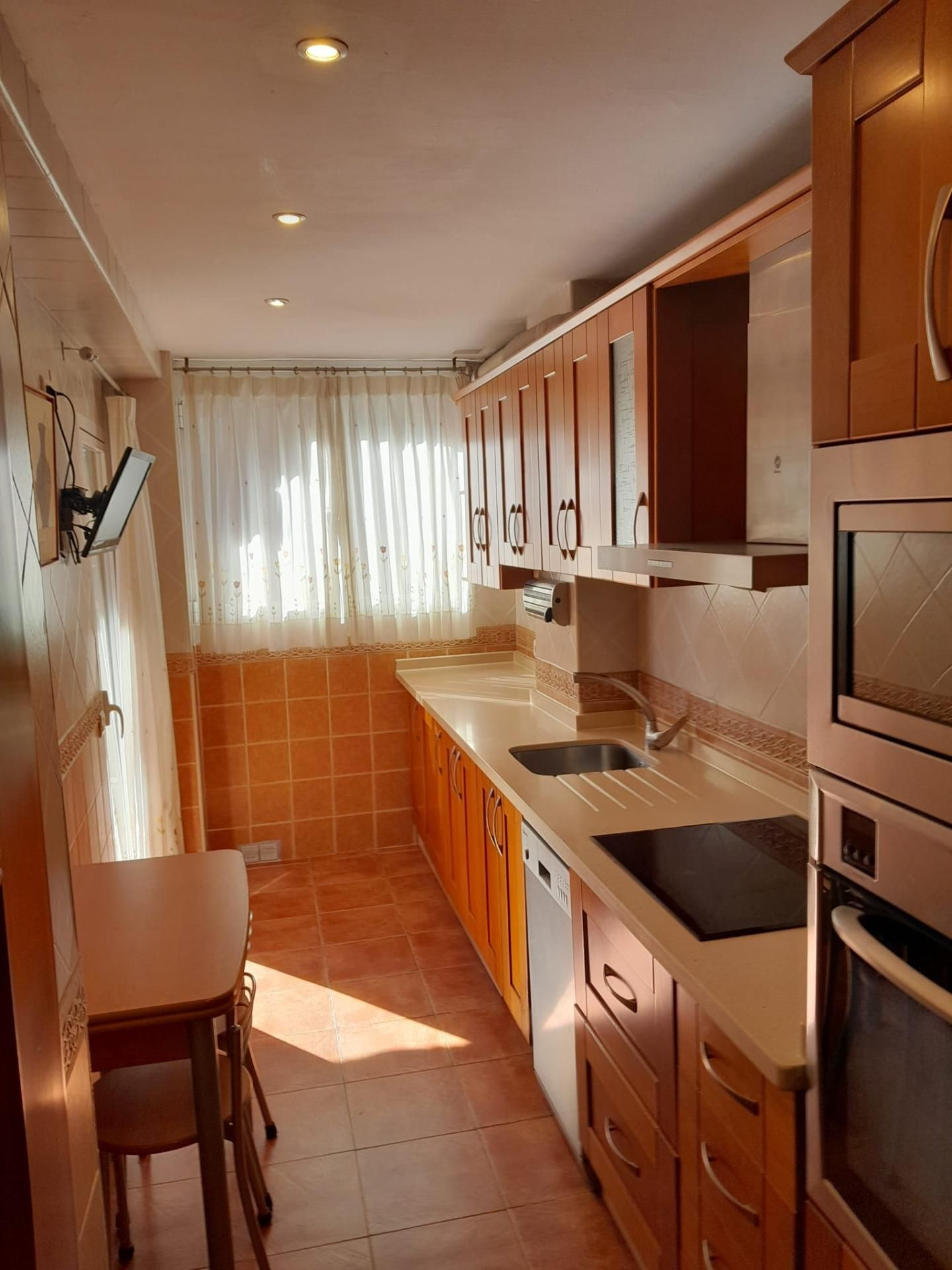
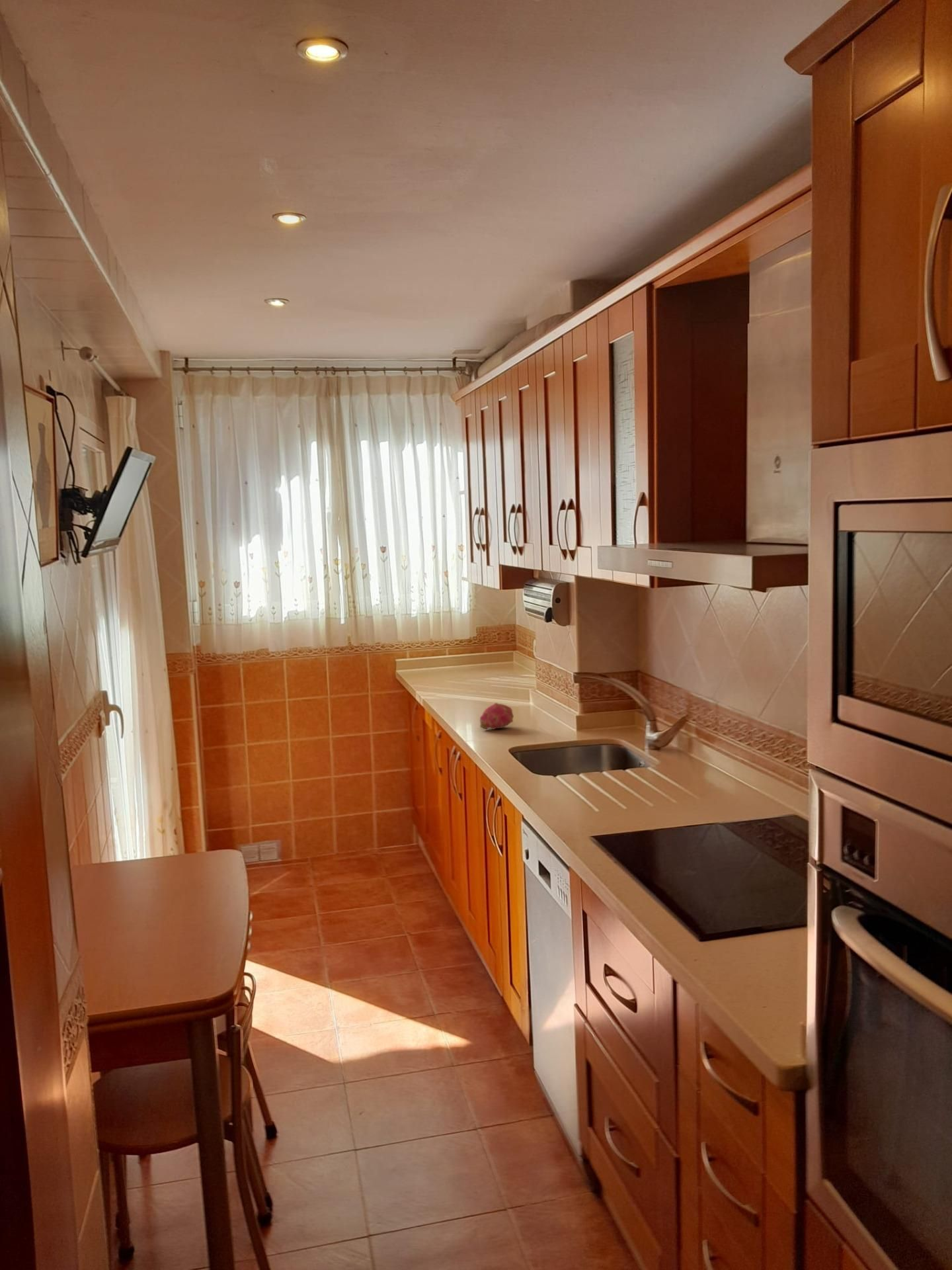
+ fruit (496, 715)
